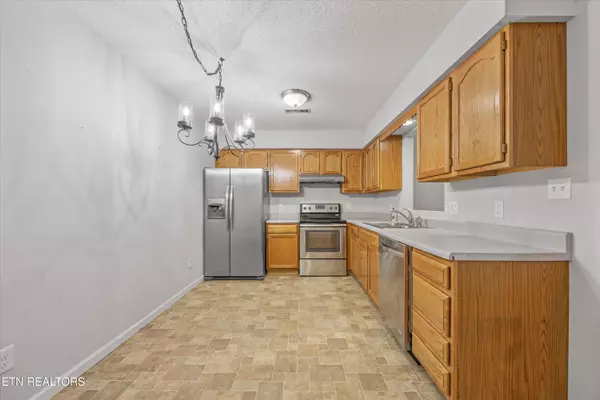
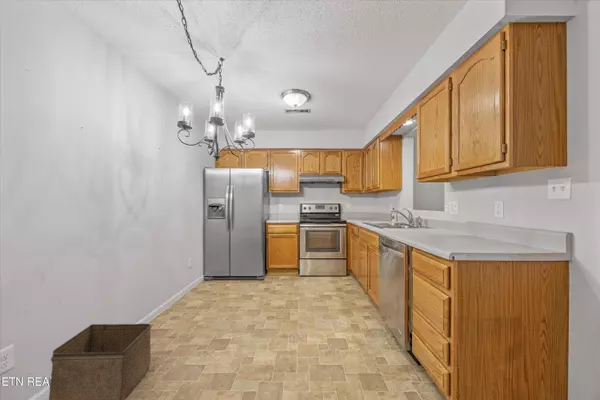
+ storage bin (104, 361)
